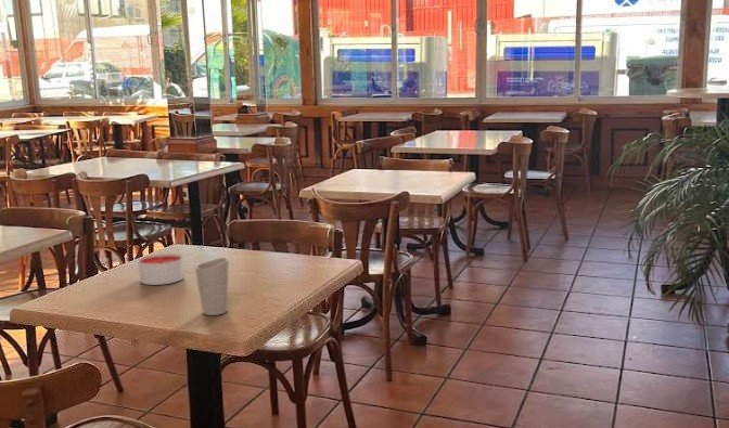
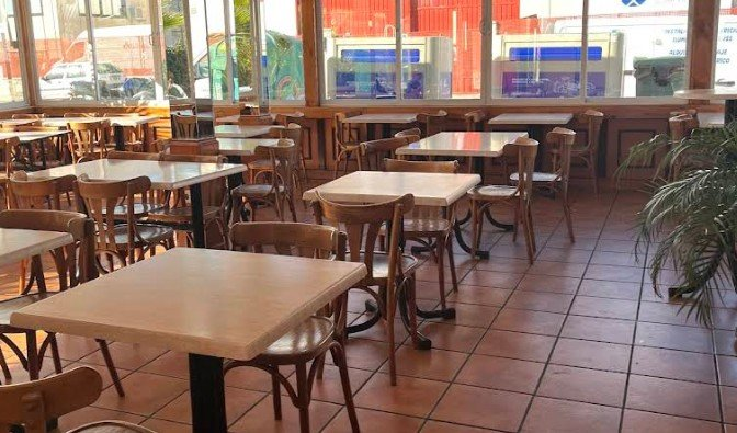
- cup (213, 285)
- candle (161, 268)
